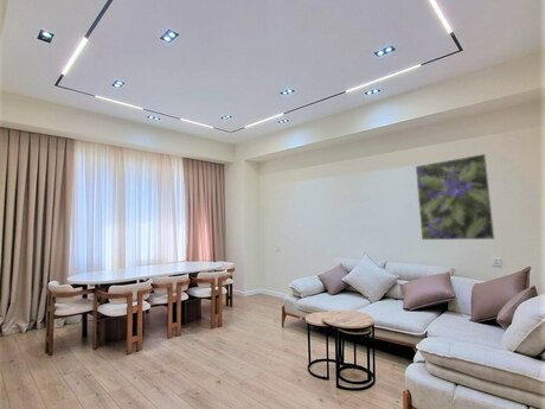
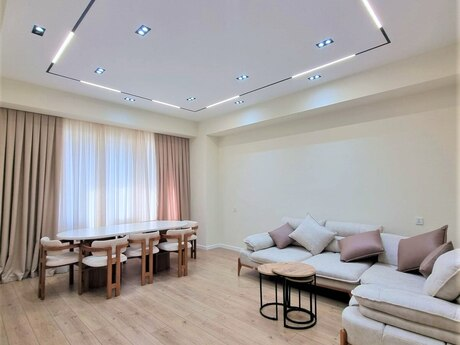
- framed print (451, 199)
